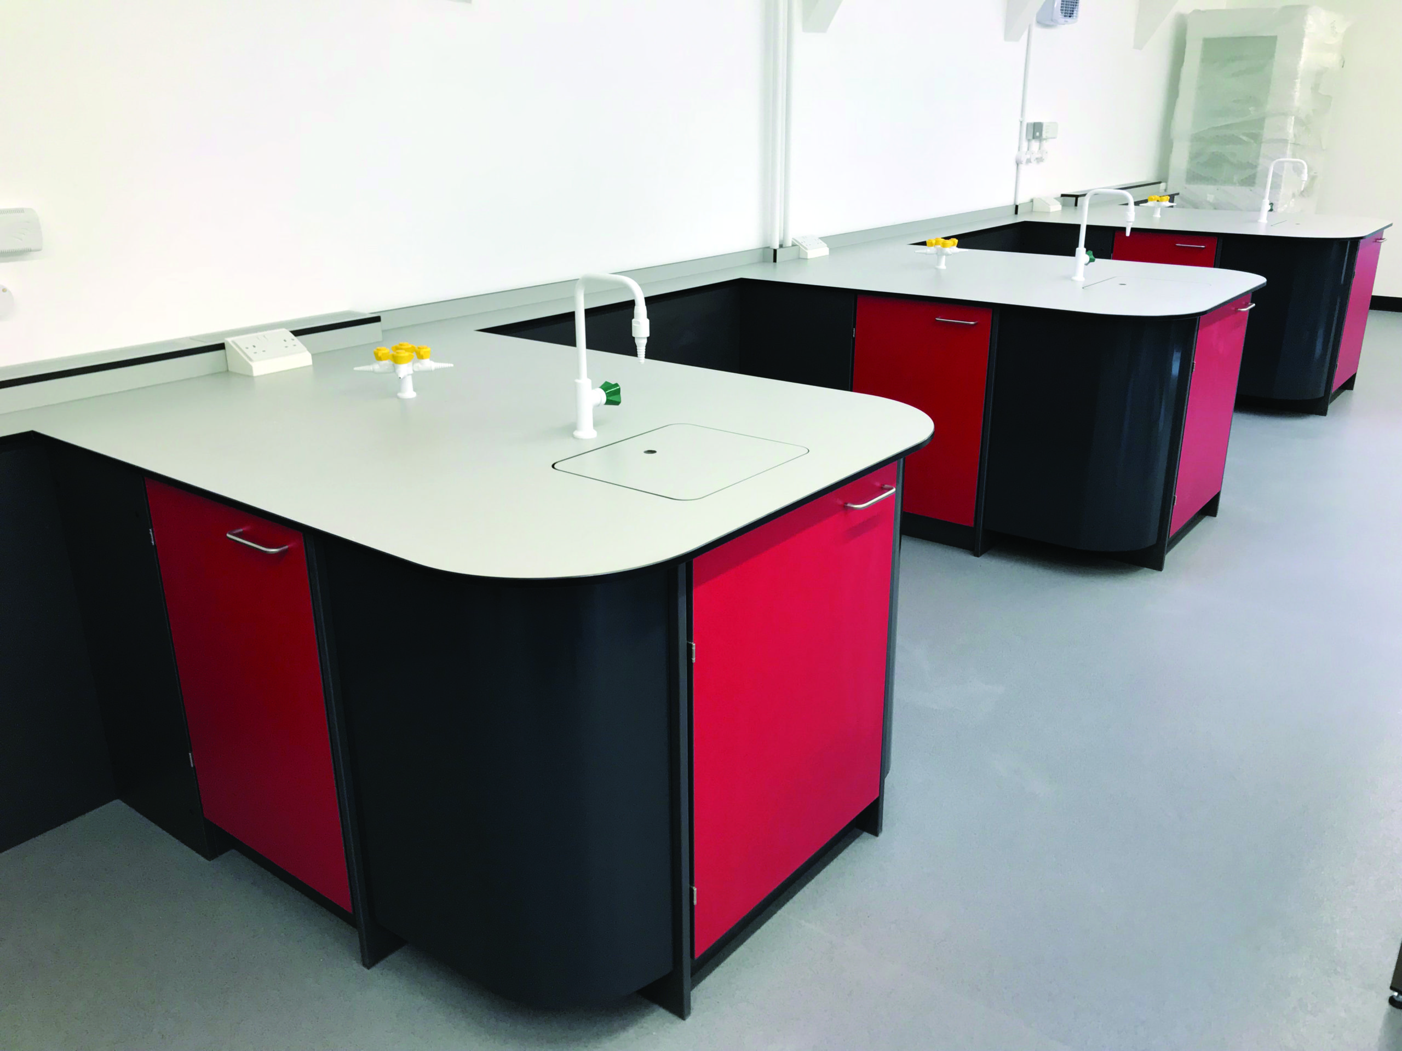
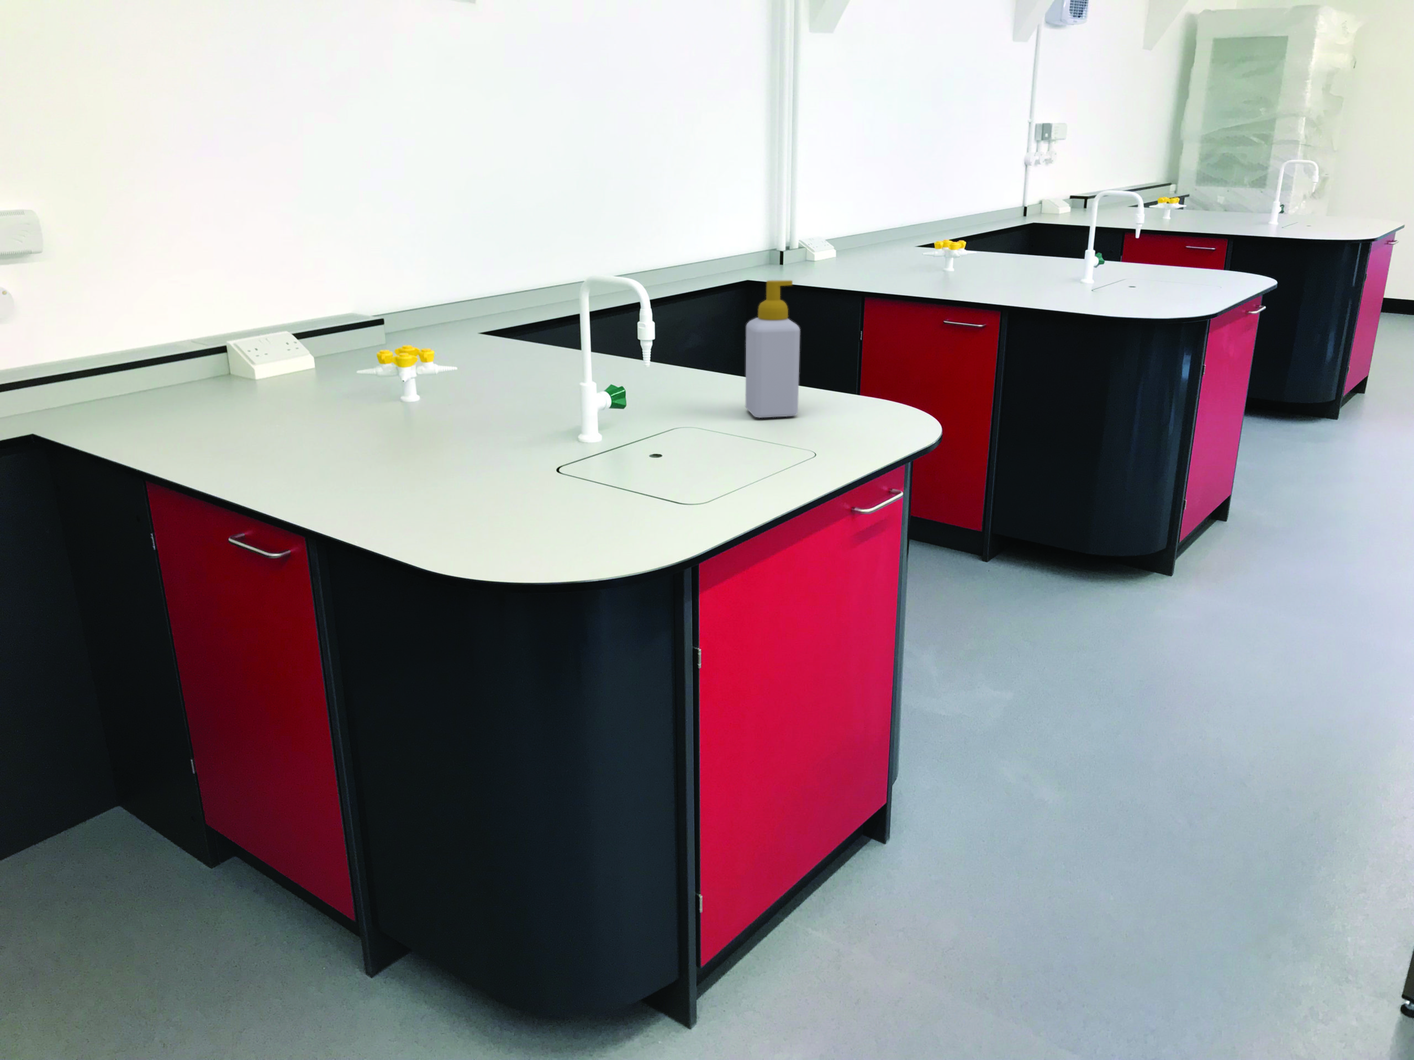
+ soap bottle (773, 349)
